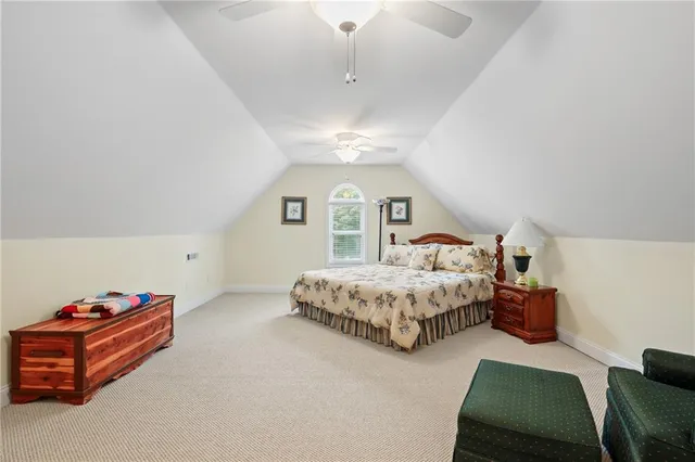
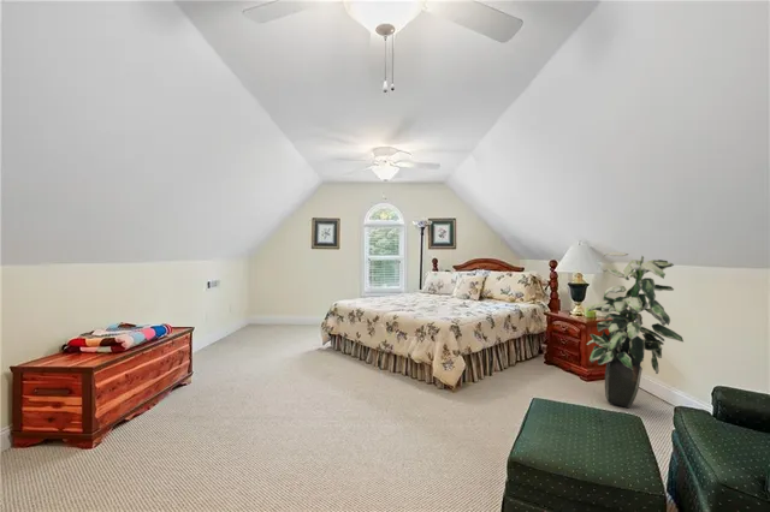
+ indoor plant (626, 327)
